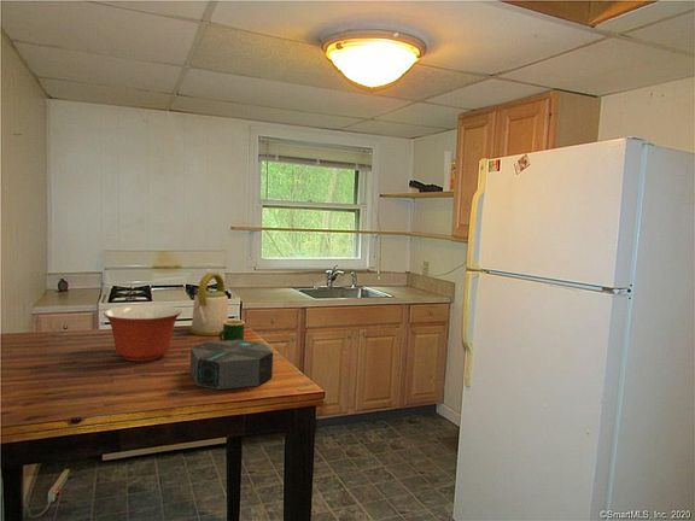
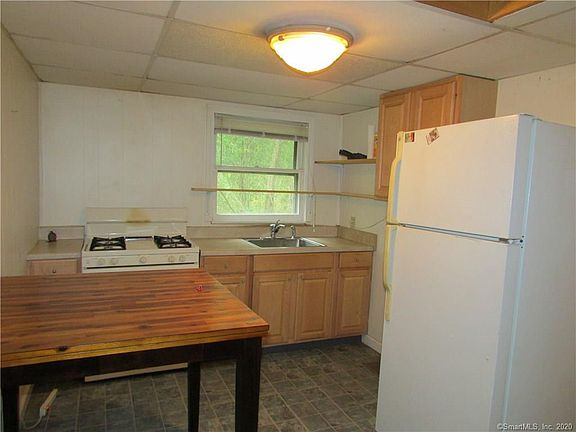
- kettle (209, 302)
- speaker (230, 362)
- mixing bowl (142, 333)
- mug (229, 335)
